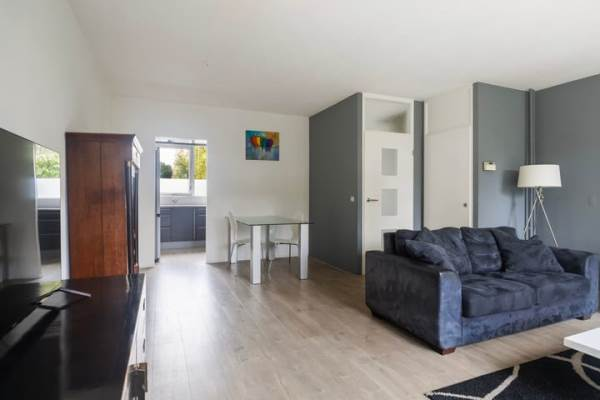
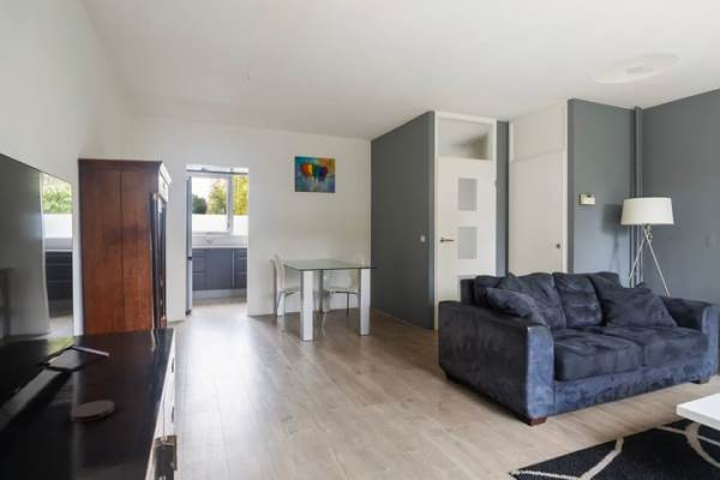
+ coaster (92, 410)
+ ceiling light (634, 66)
